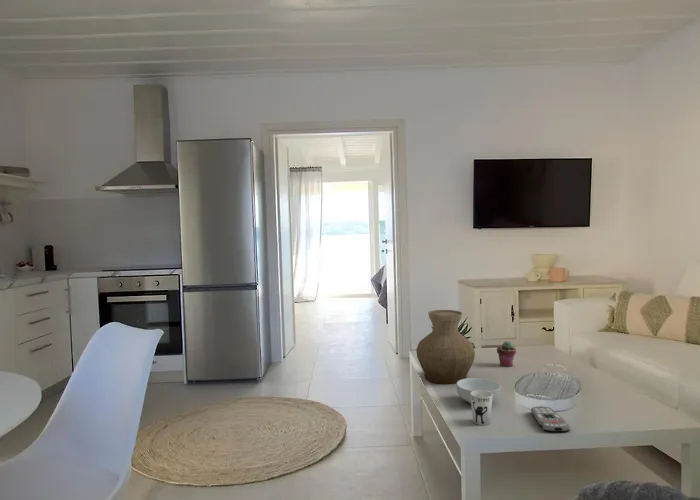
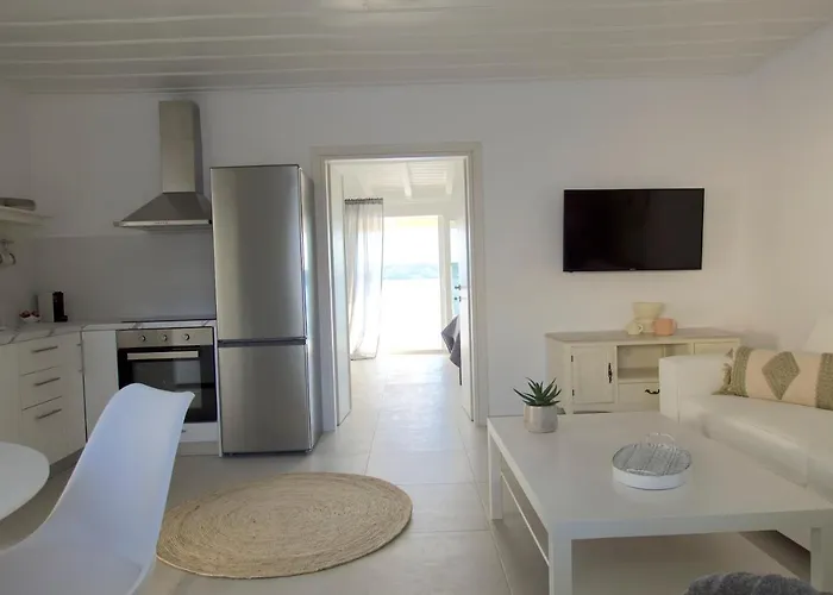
- cup (481, 407)
- cereal bowl (478, 389)
- potted succulent (506, 353)
- remote control (548, 418)
- vase (445, 345)
